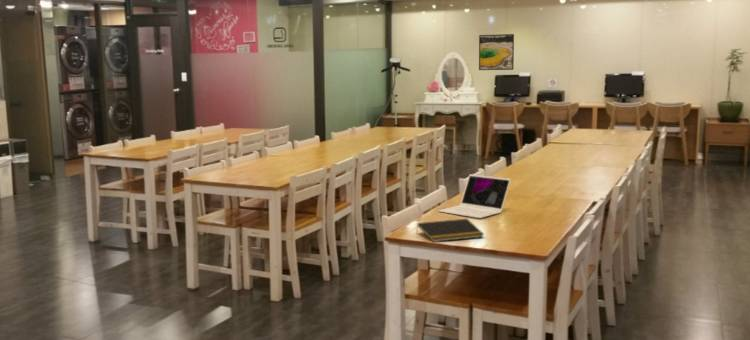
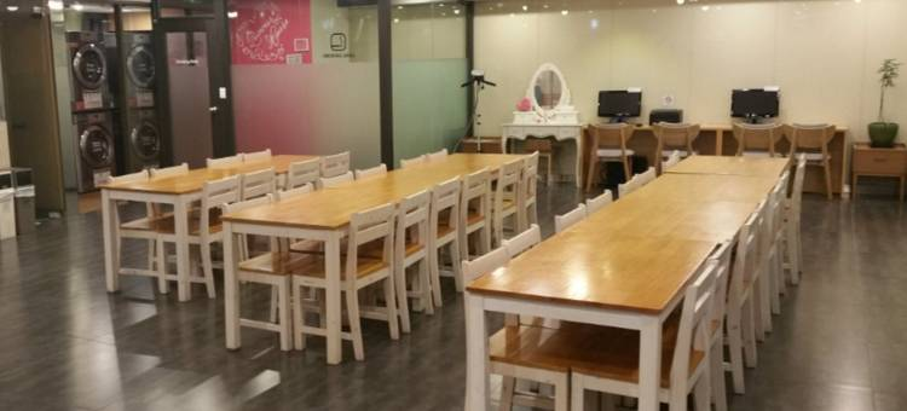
- notepad (450, 229)
- laptop (474, 193)
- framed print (496, 52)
